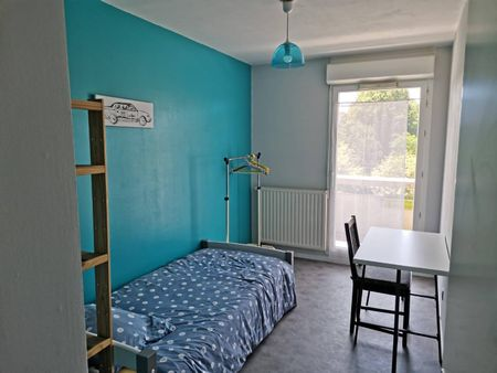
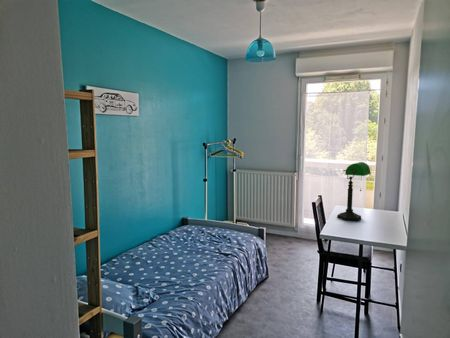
+ desk lamp (352, 190)
